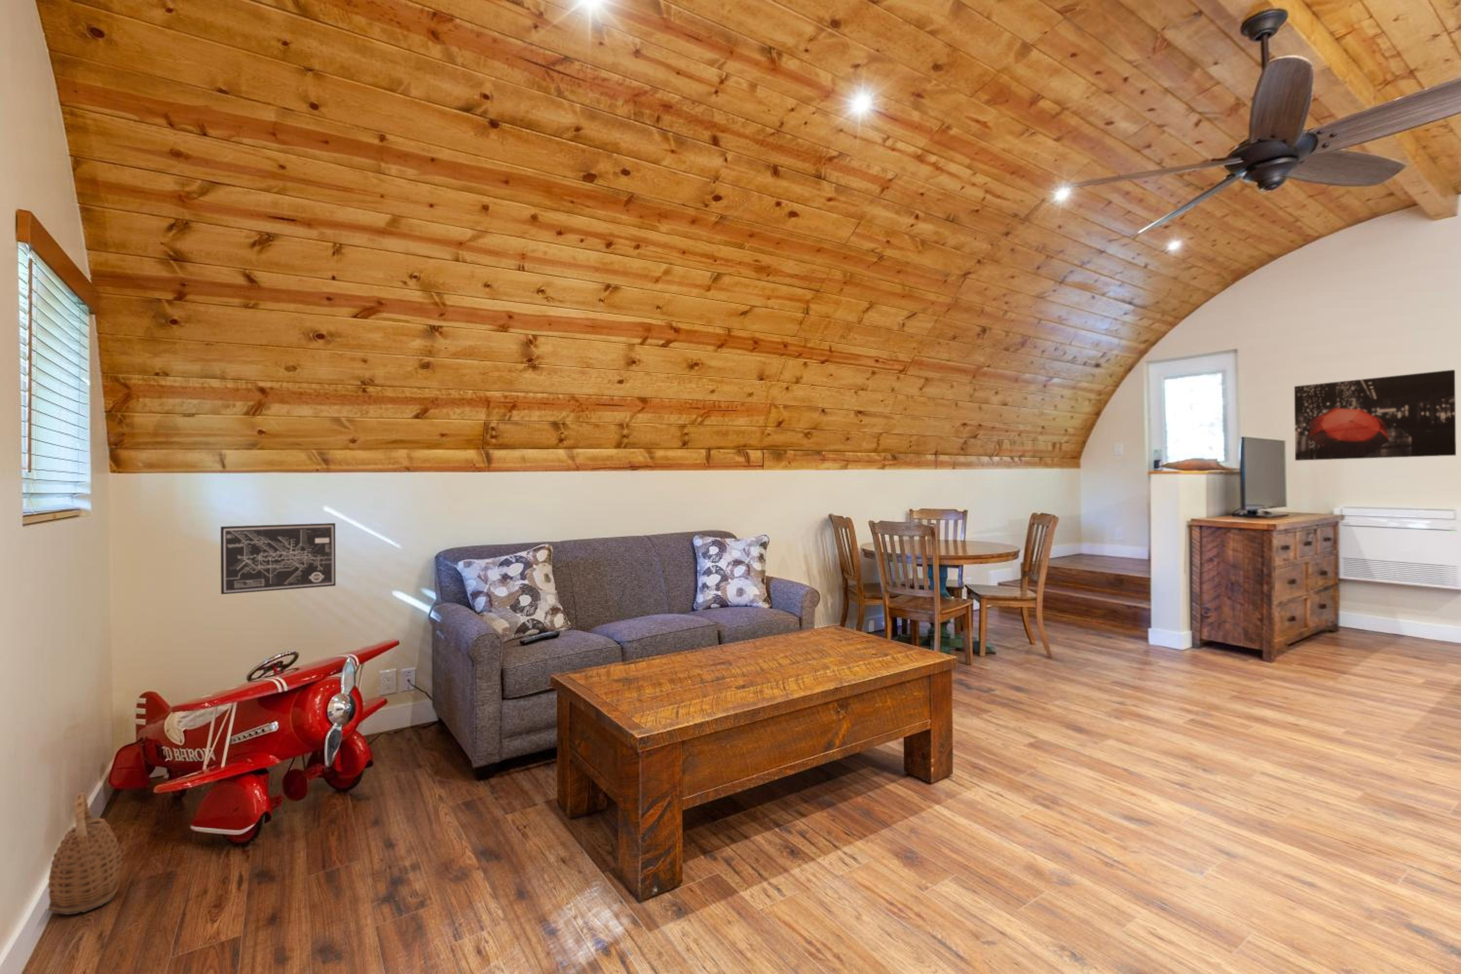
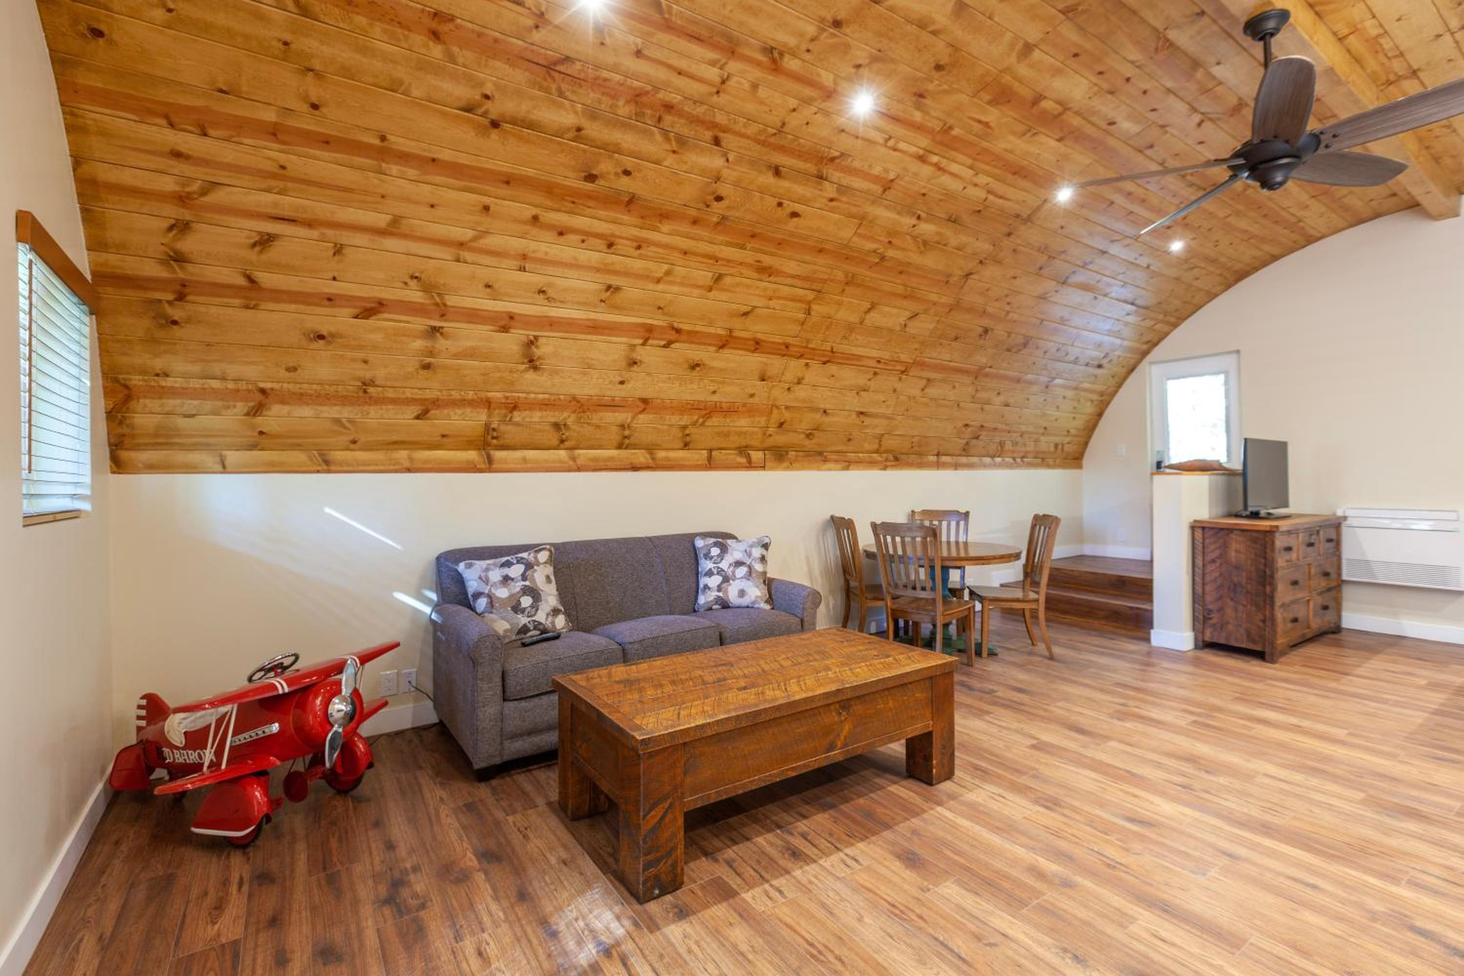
- basket (84, 846)
- wall art (280, 558)
- wall art (1370, 419)
